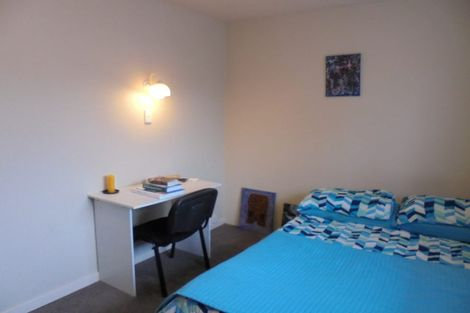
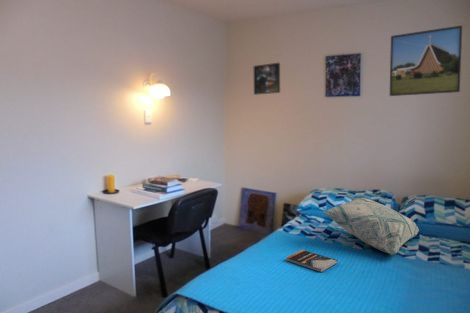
+ decorative pillow (371, 222)
+ book (311, 260)
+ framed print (266, 79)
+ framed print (423, 62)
